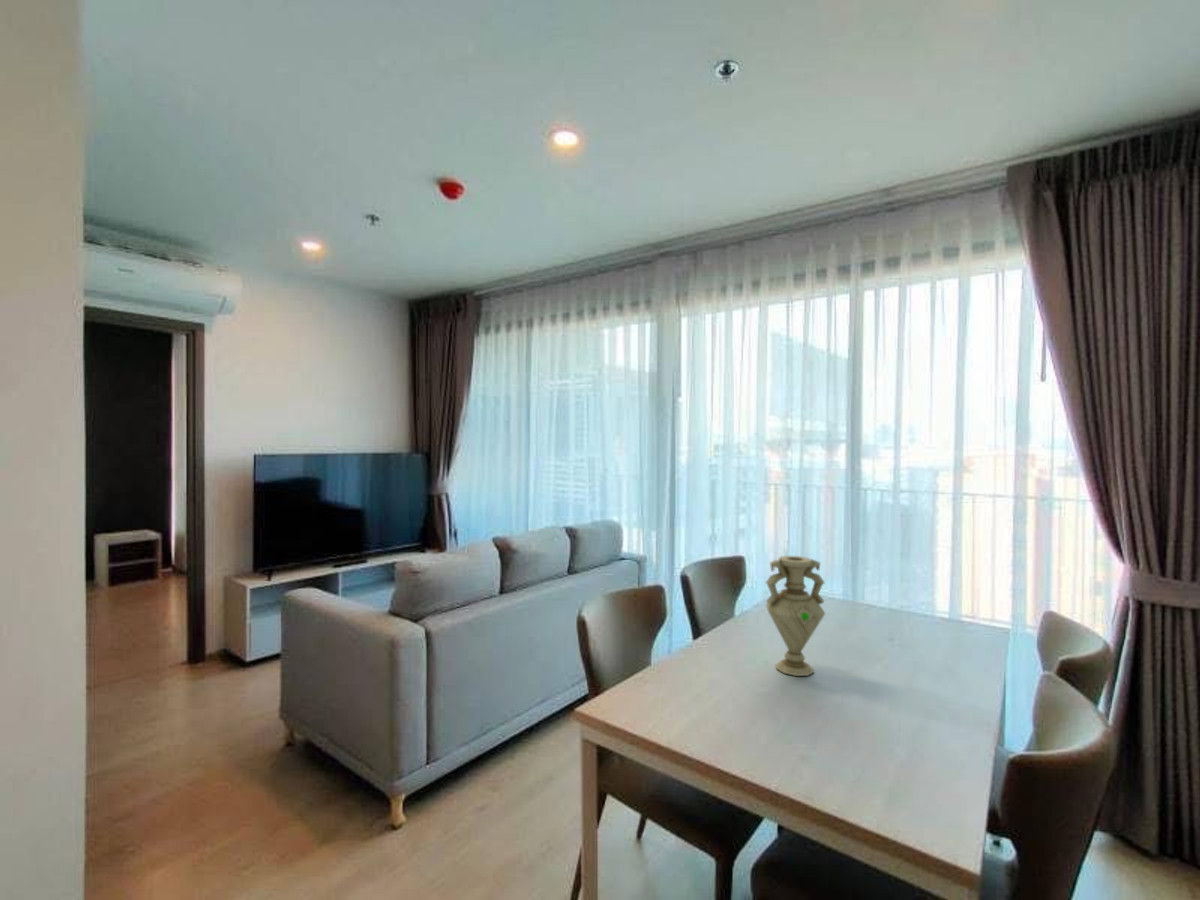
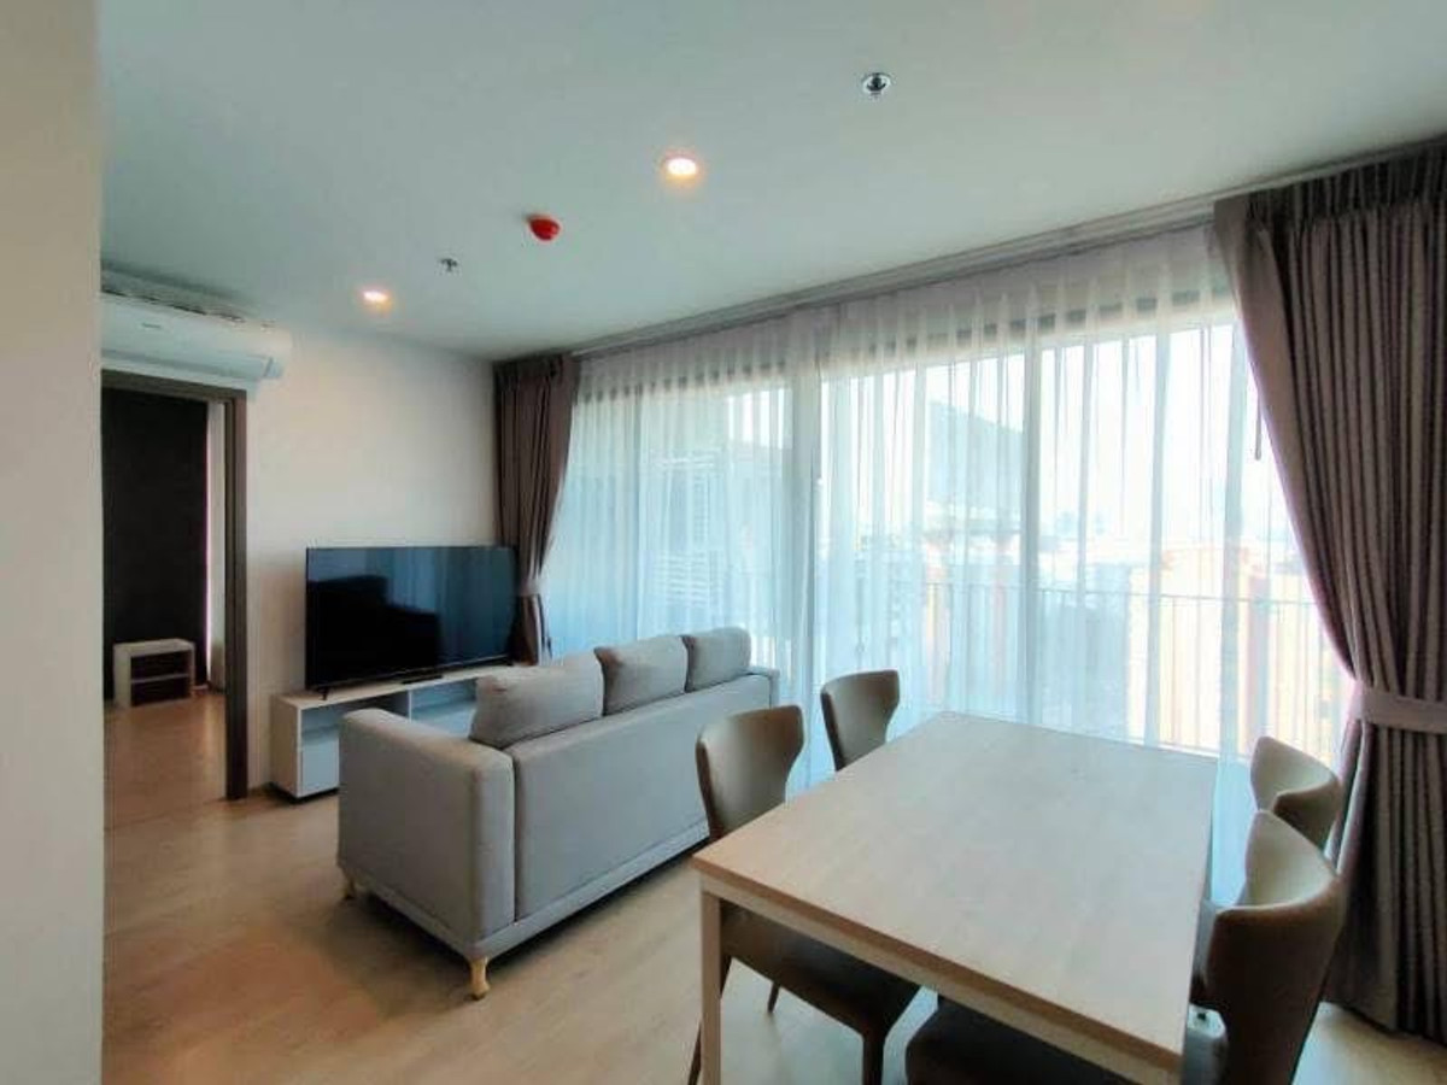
- vase (794, 613)
